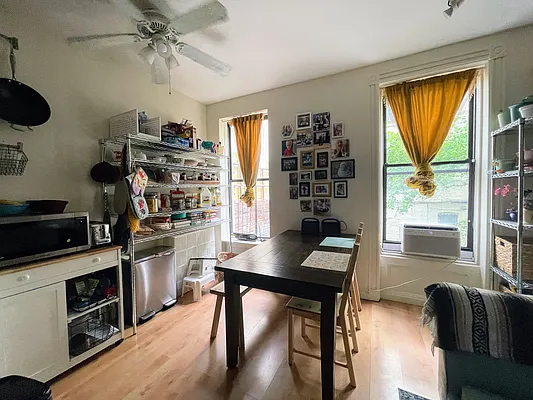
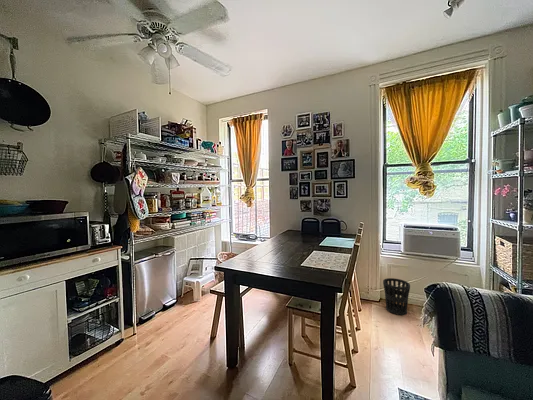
+ wastebasket (395, 296)
